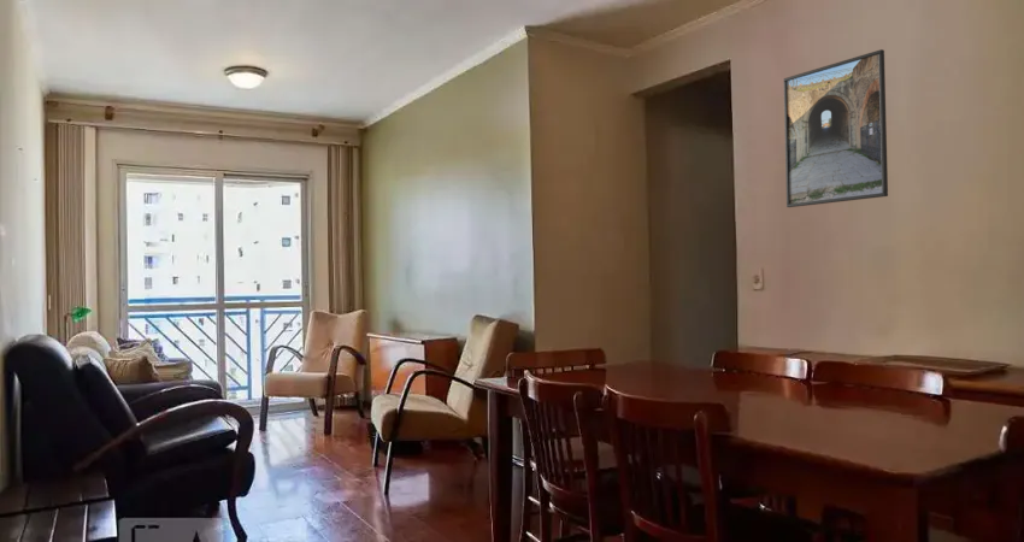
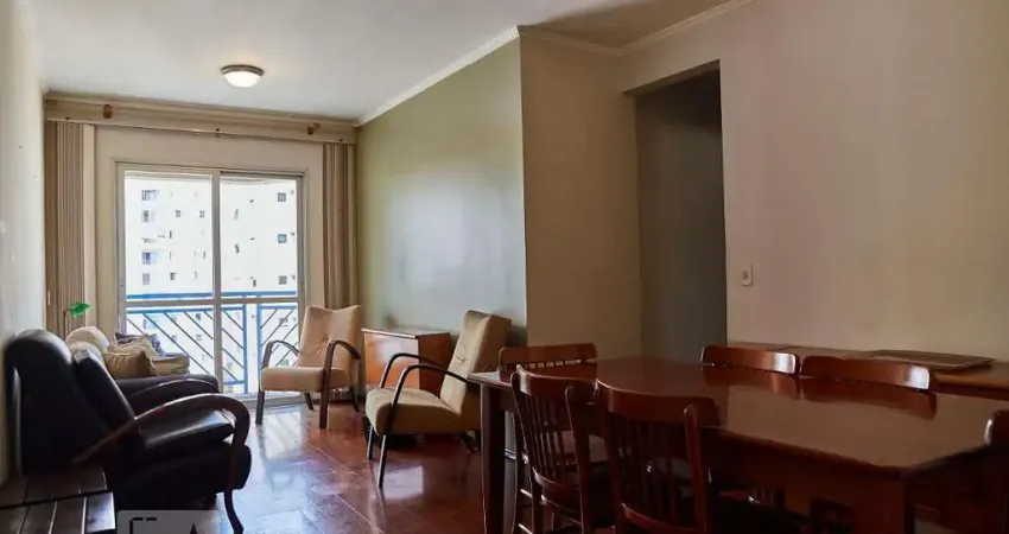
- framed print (831, 132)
